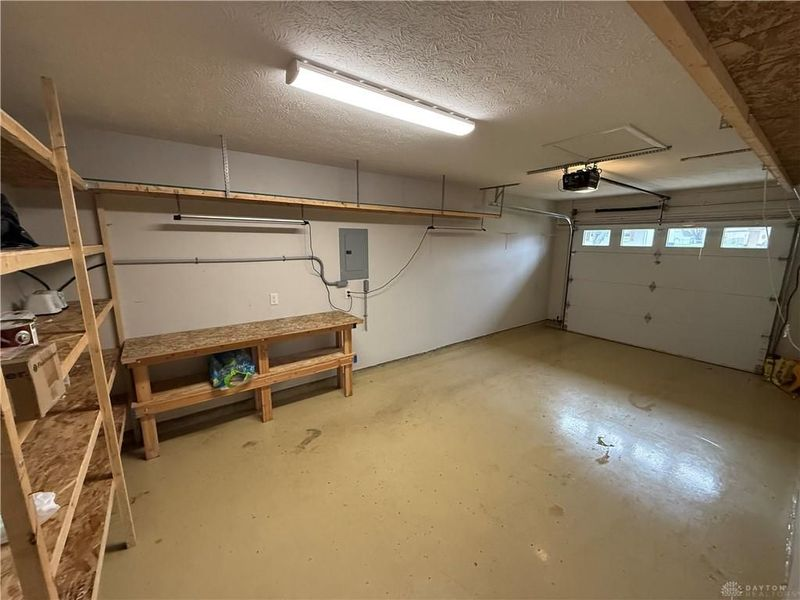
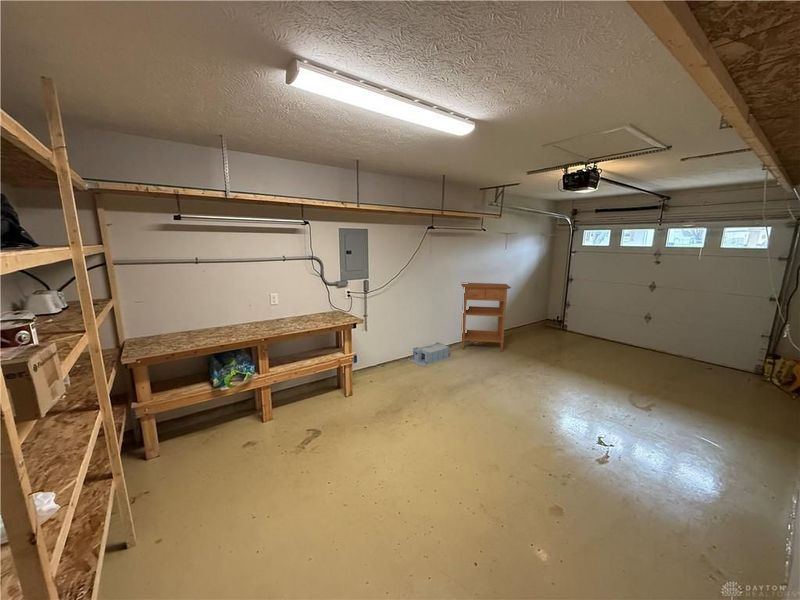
+ storage bin (430, 353)
+ bookshelf (482, 315)
